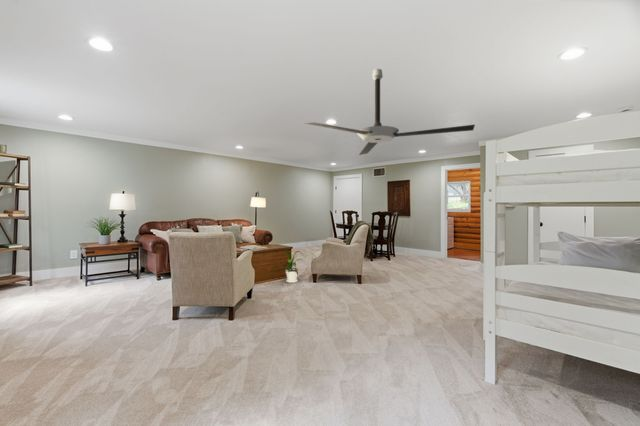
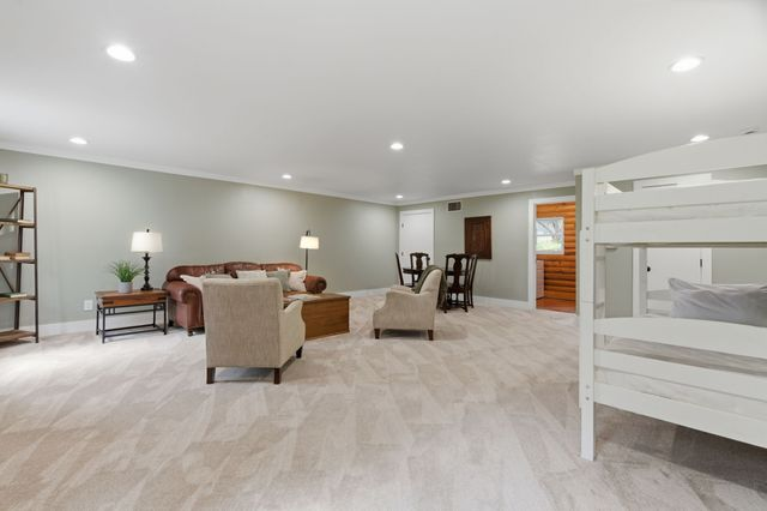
- ceiling fan (379, 106)
- house plant (291, 265)
